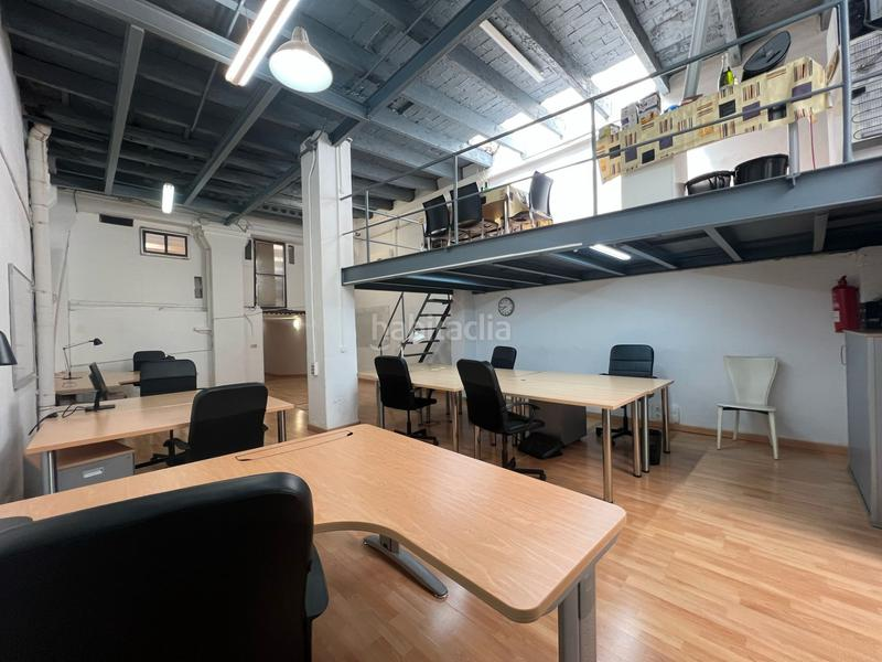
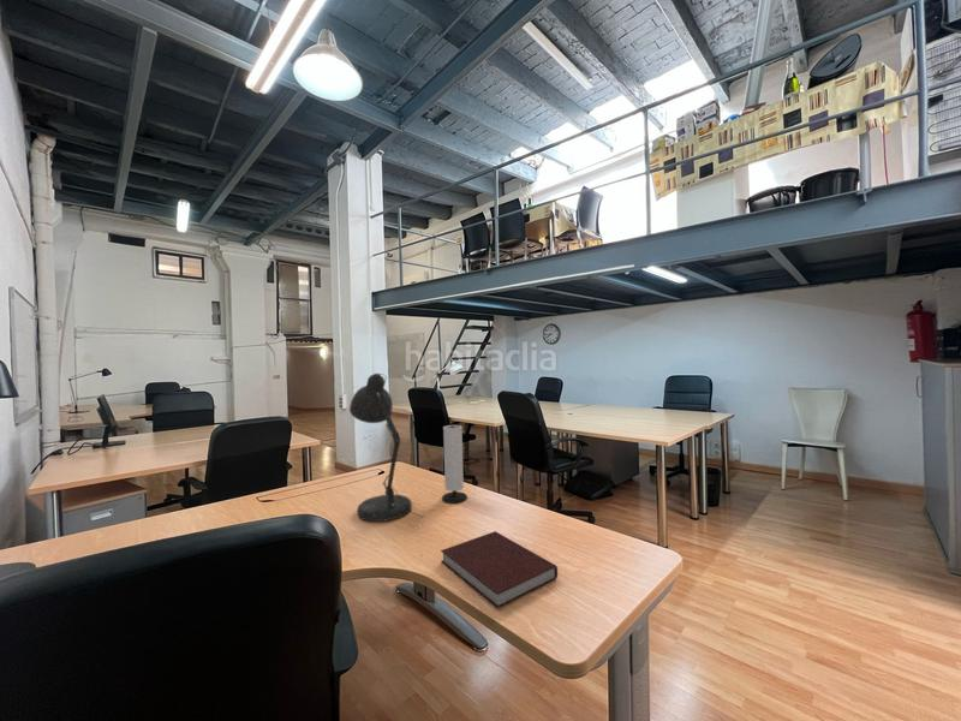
+ notebook (496, 564)
+ desk lamp (392, 436)
+ speaker (453, 461)
